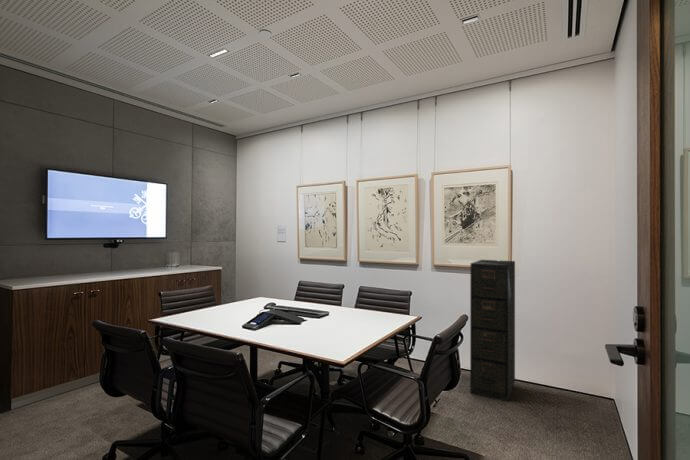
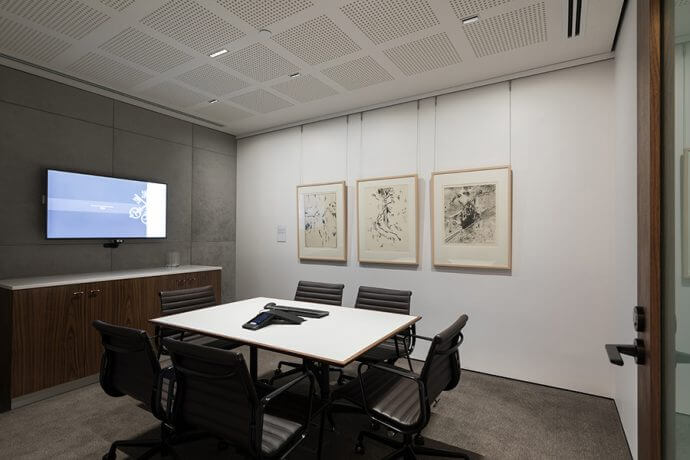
- filing cabinet (493, 324)
